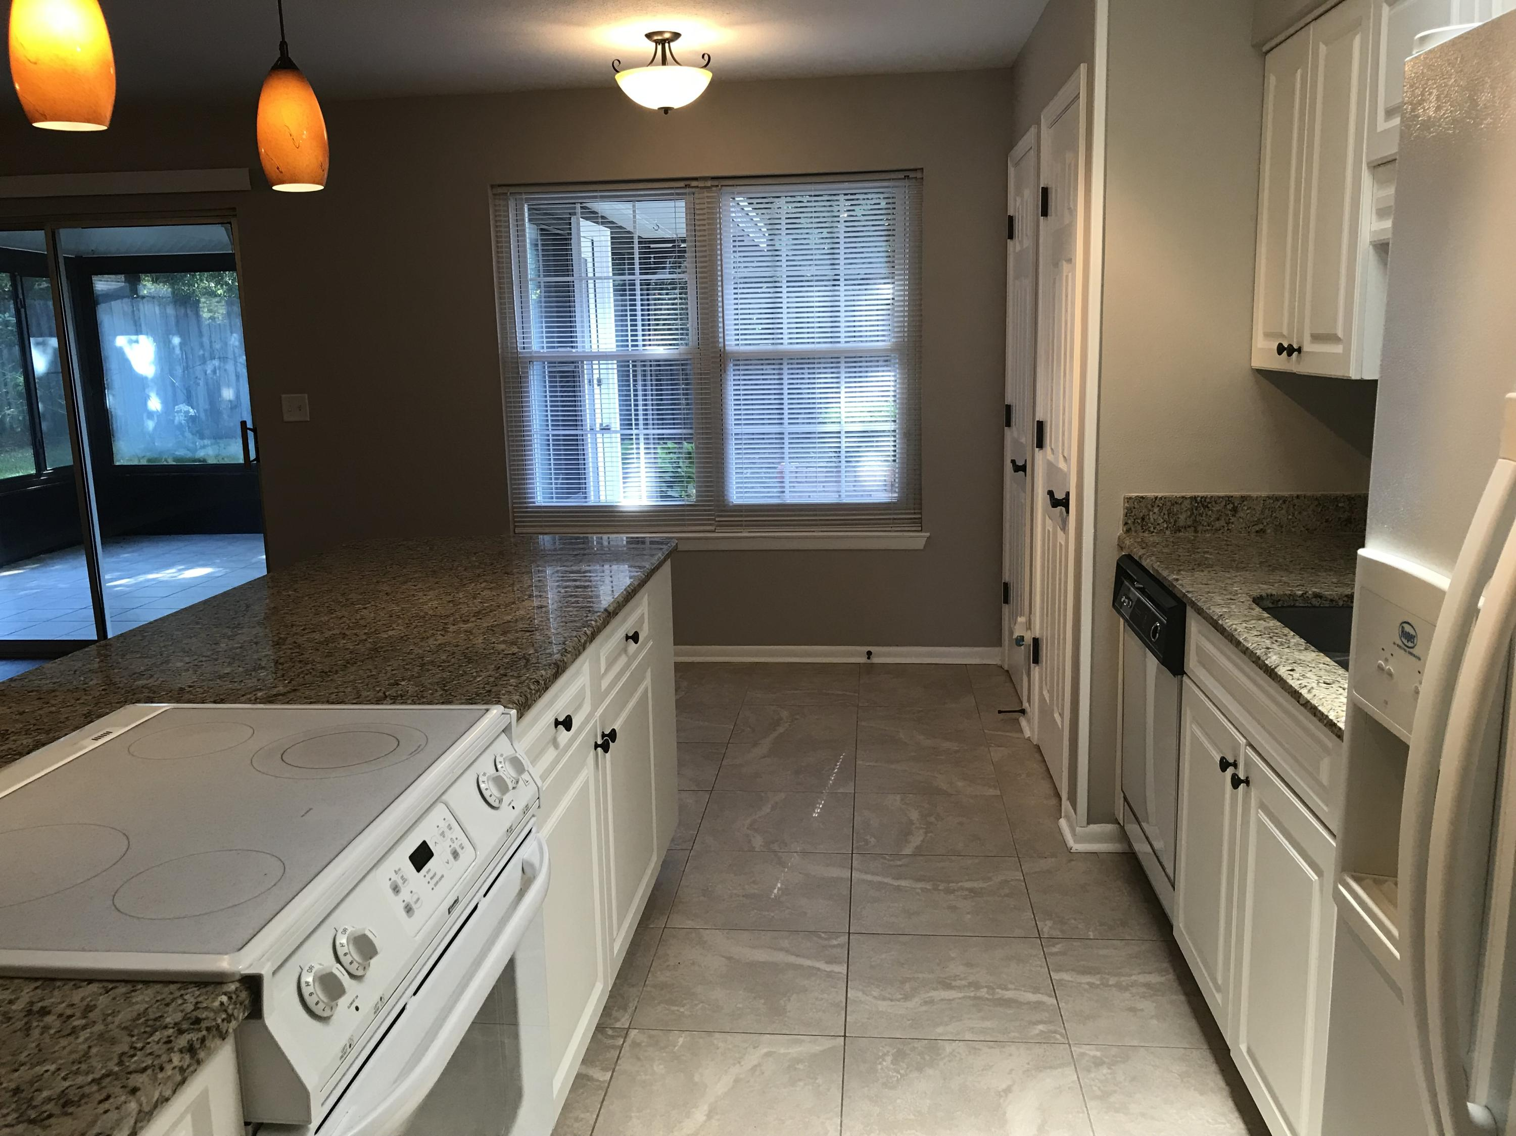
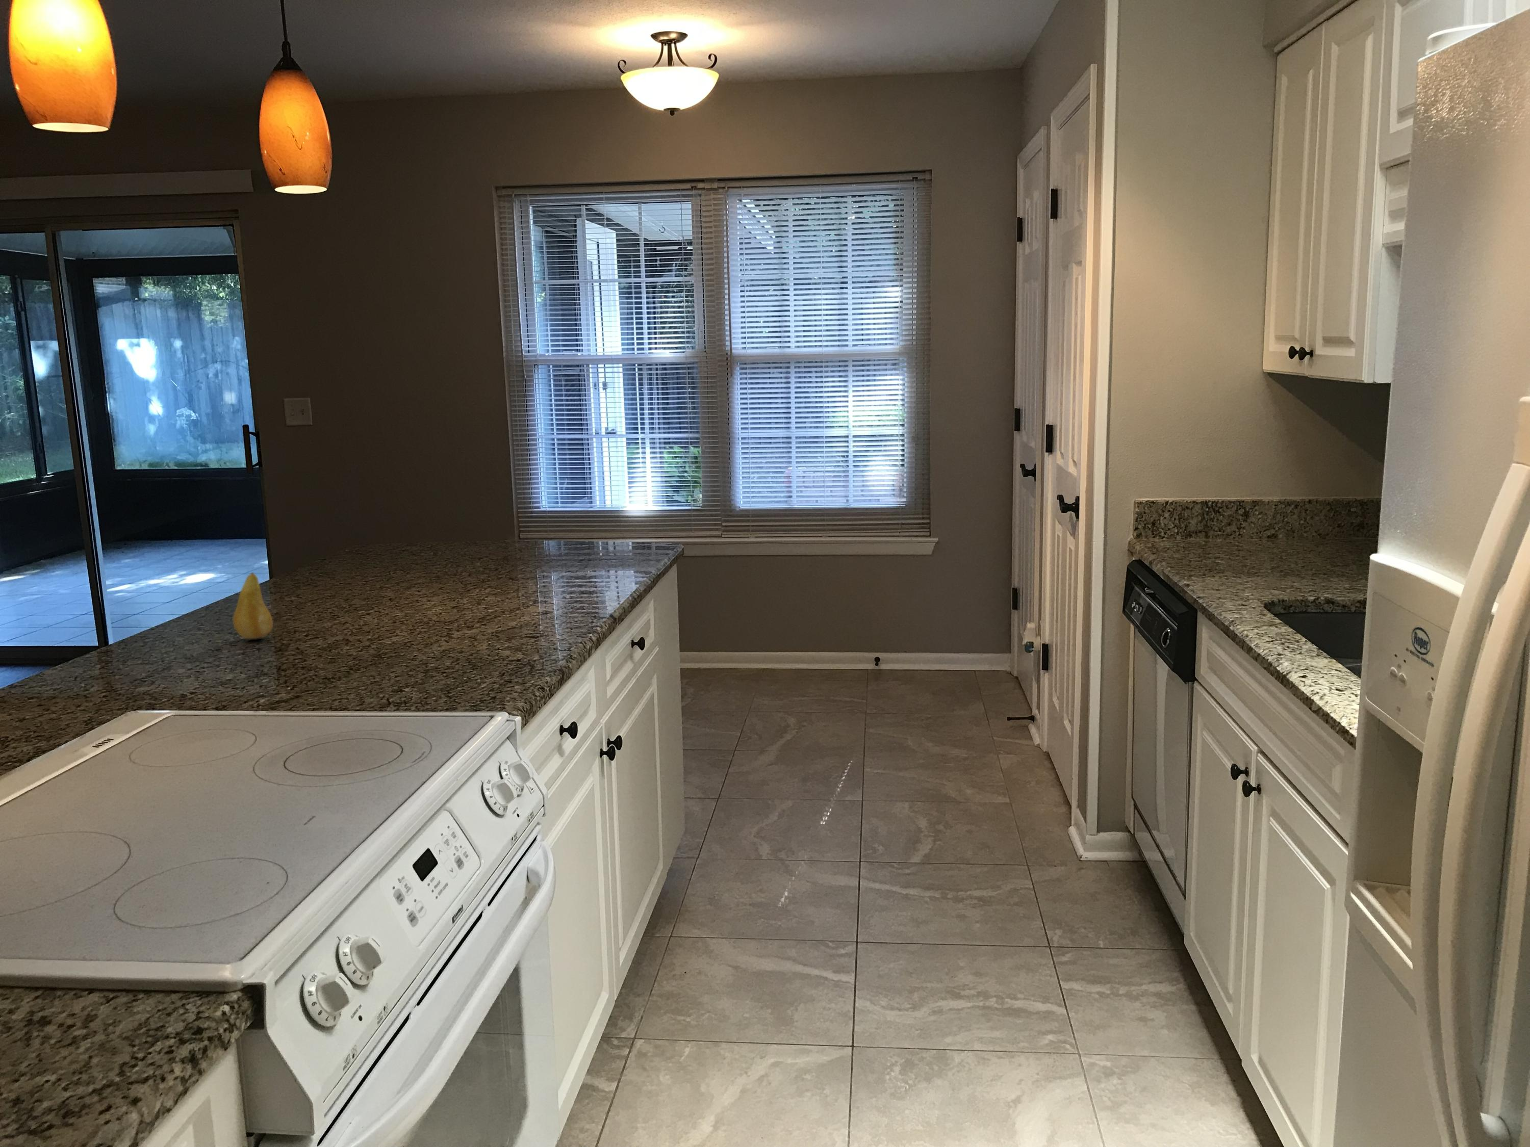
+ fruit (252, 606)
